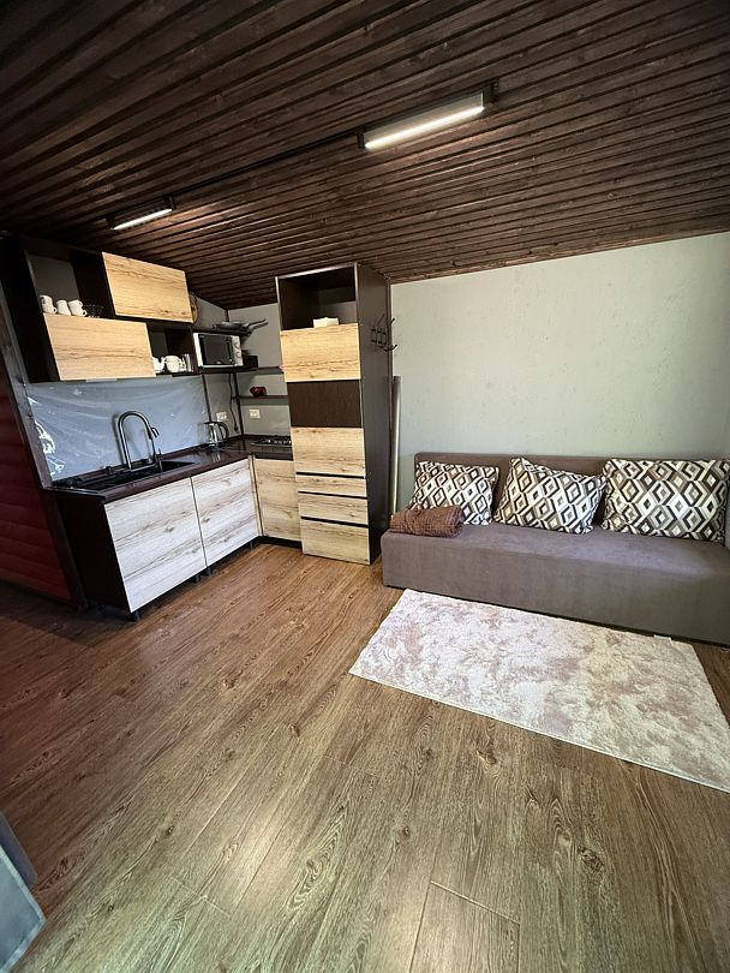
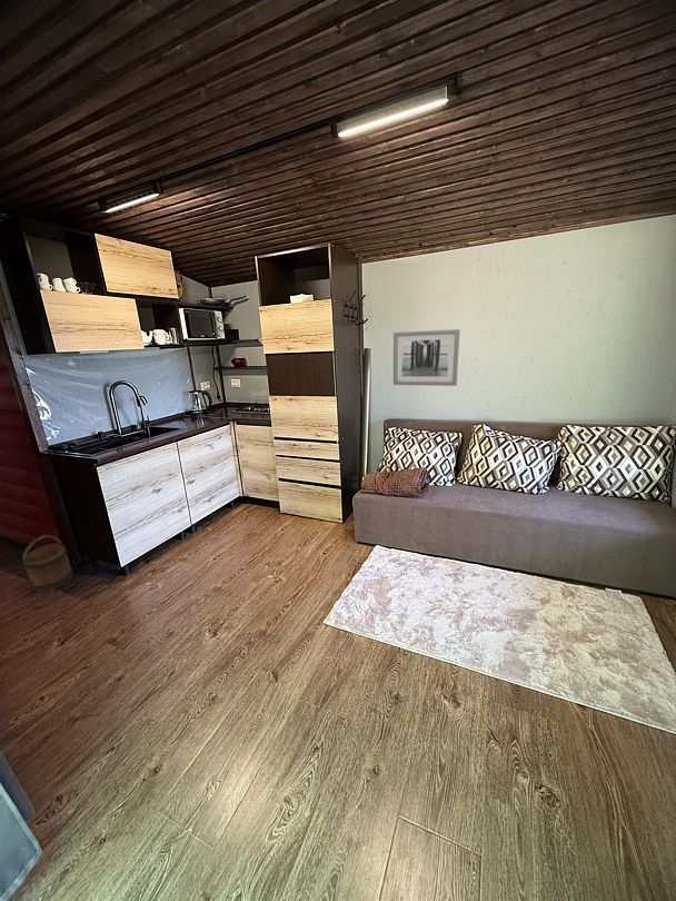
+ wall art (424, 358)
+ bucket (46, 558)
